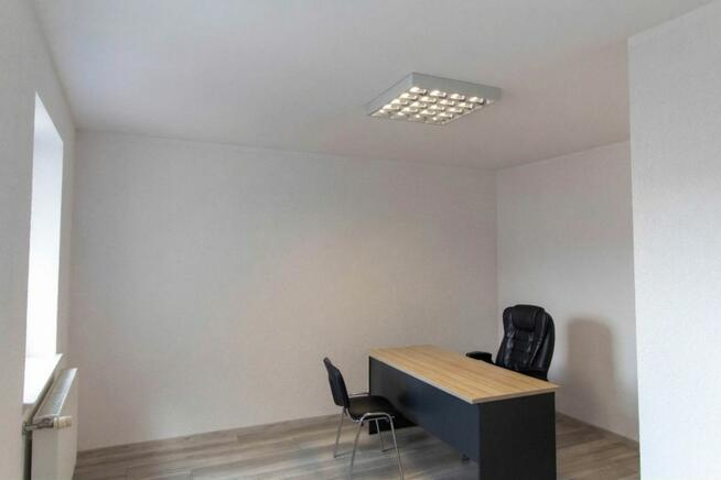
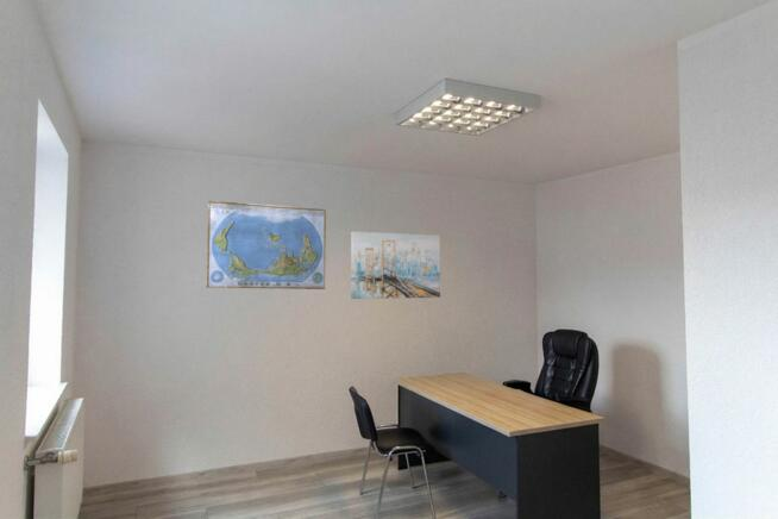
+ world map (269, 246)
+ wall art (396, 265)
